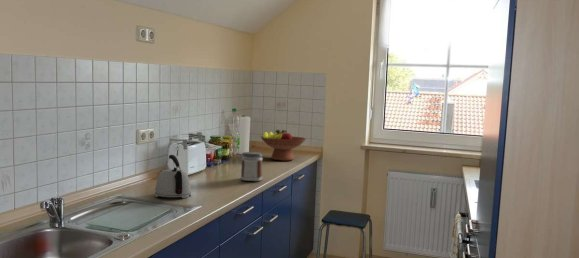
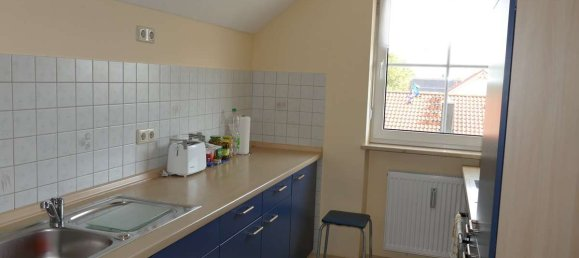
- jar (252, 166)
- kettle (173, 175)
- fruit bowl (283, 144)
